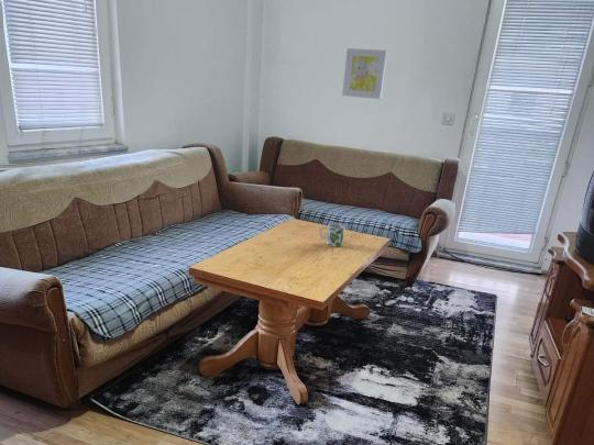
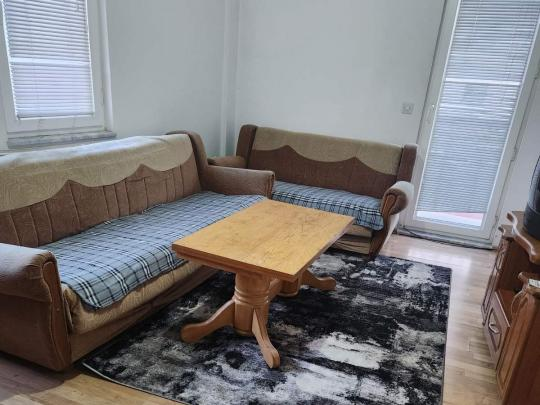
- wall art (364, 74)
- mug (331, 234)
